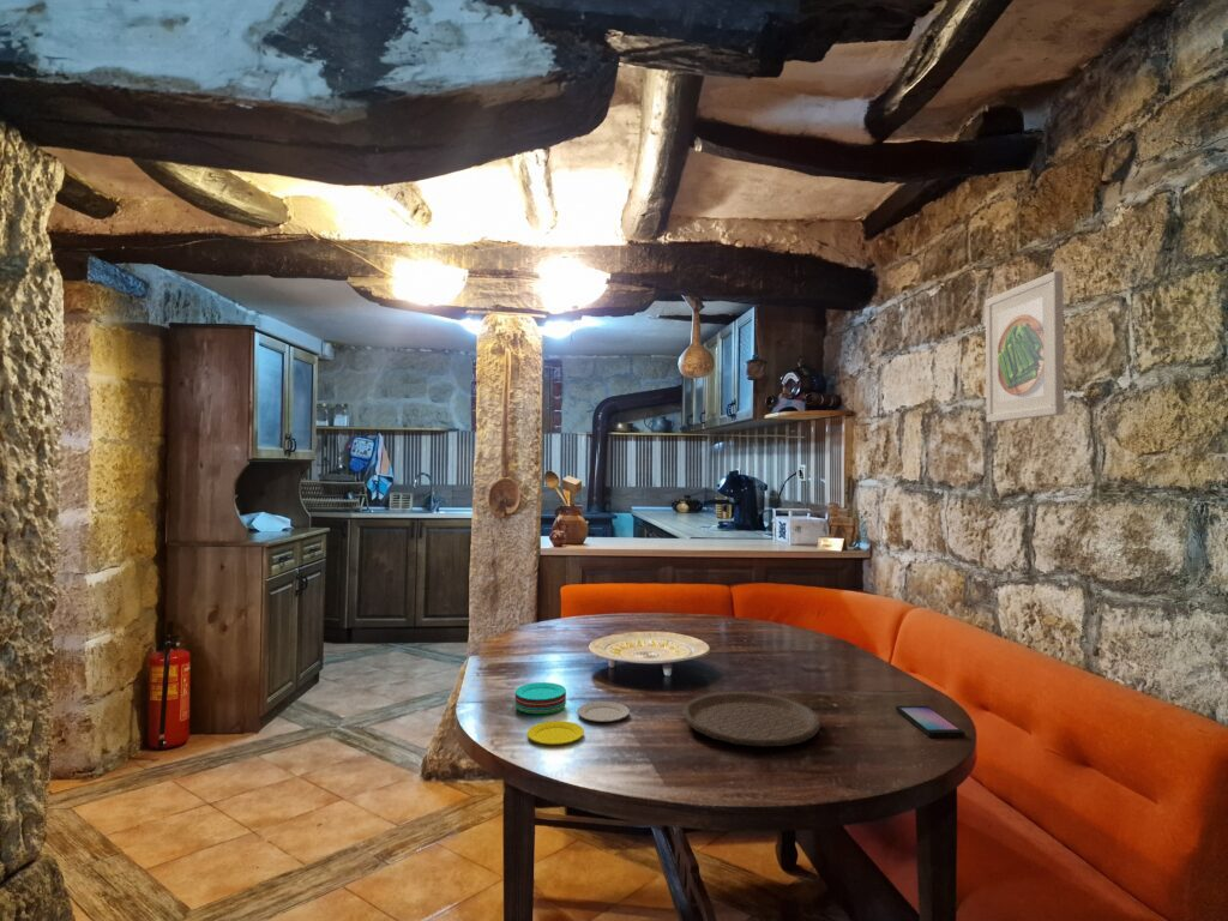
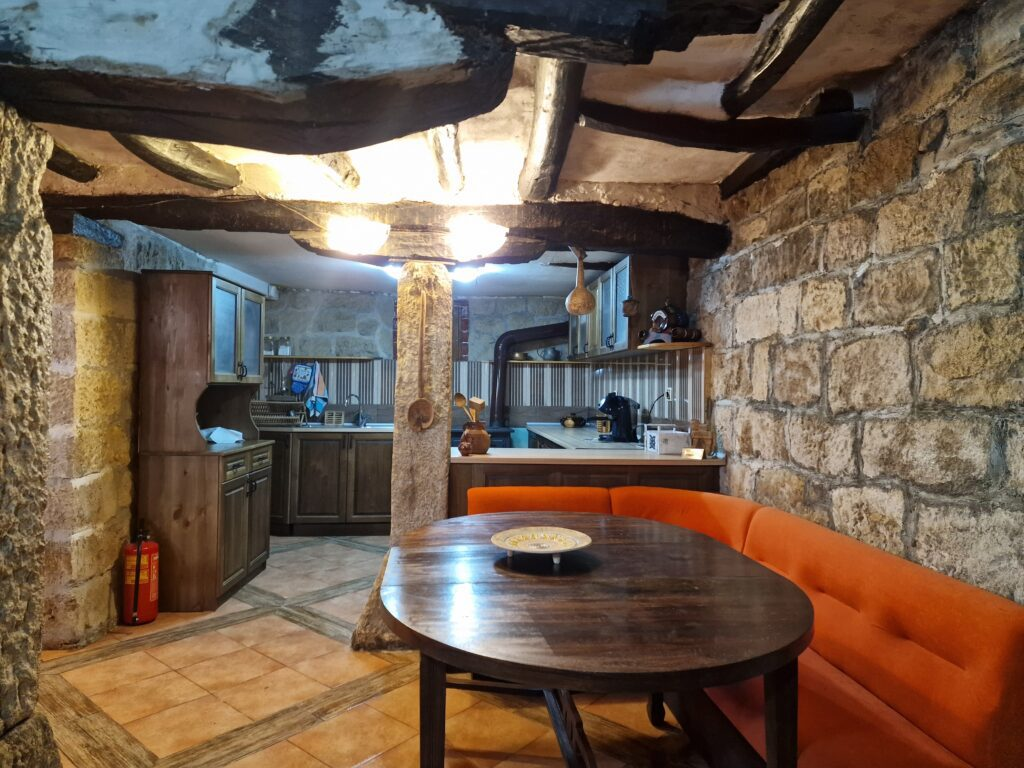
- smartphone (928, 720)
- plate (750, 718)
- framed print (1021, 351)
- plate (578, 709)
